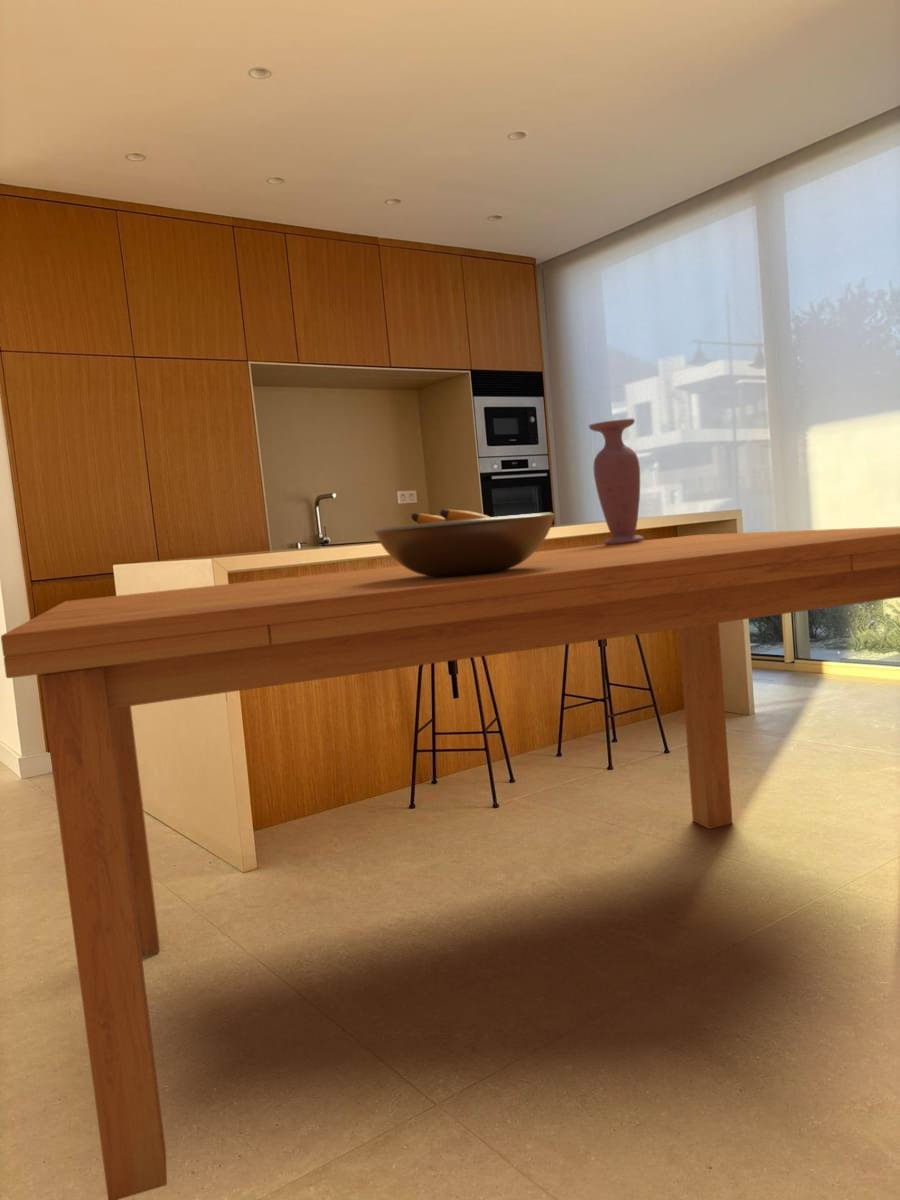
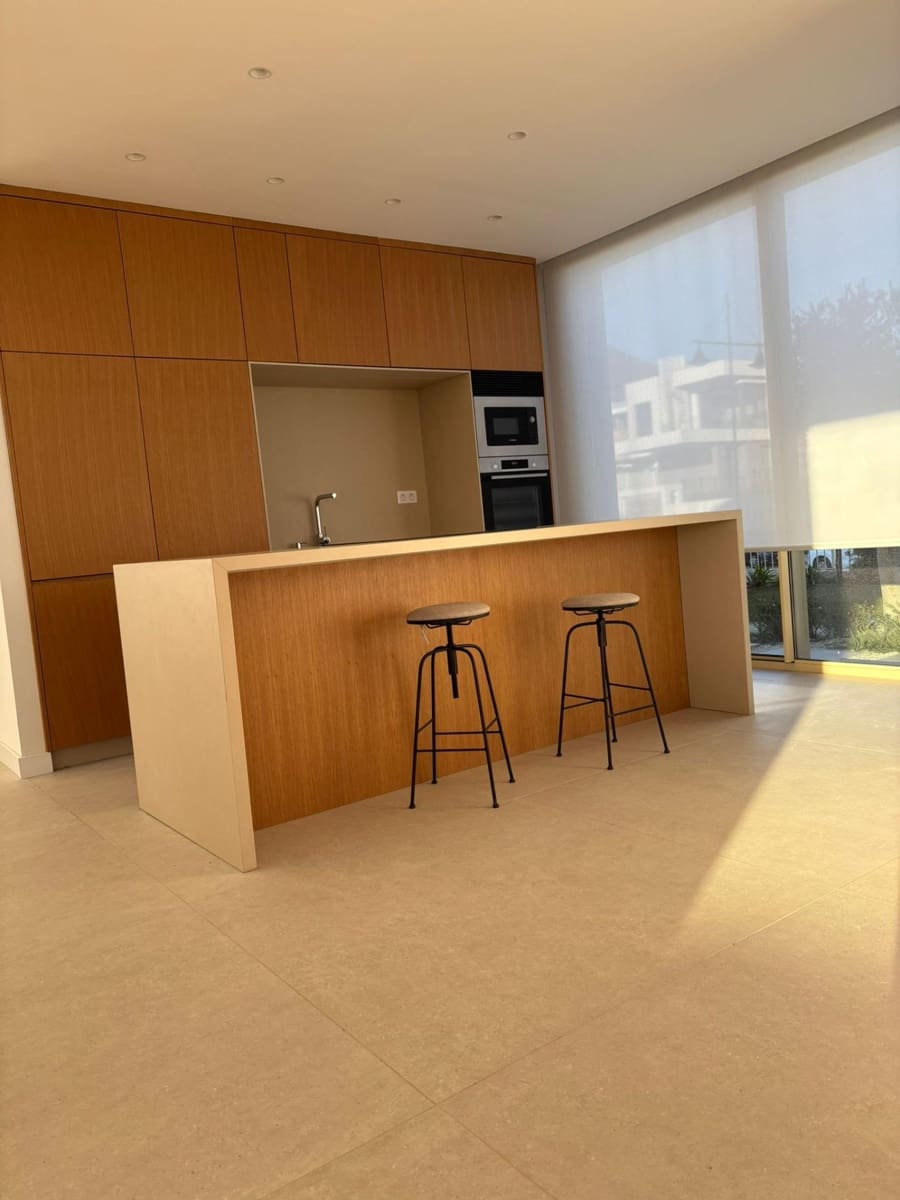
- vase (617, 481)
- fruit bowl (465, 539)
- dining table (488, 655)
